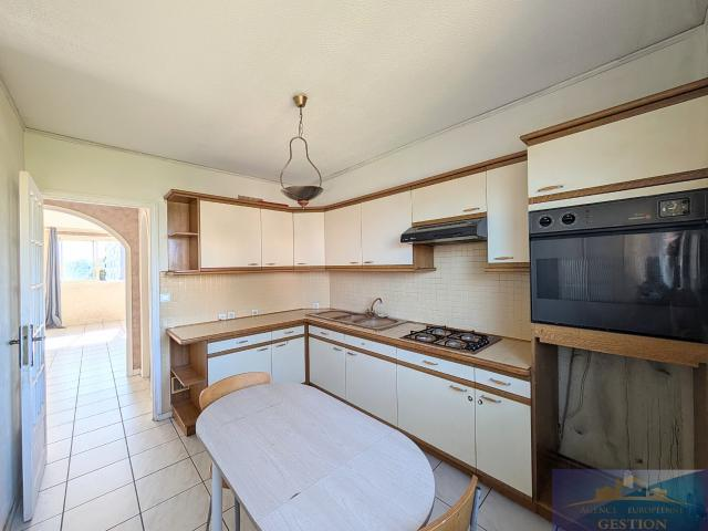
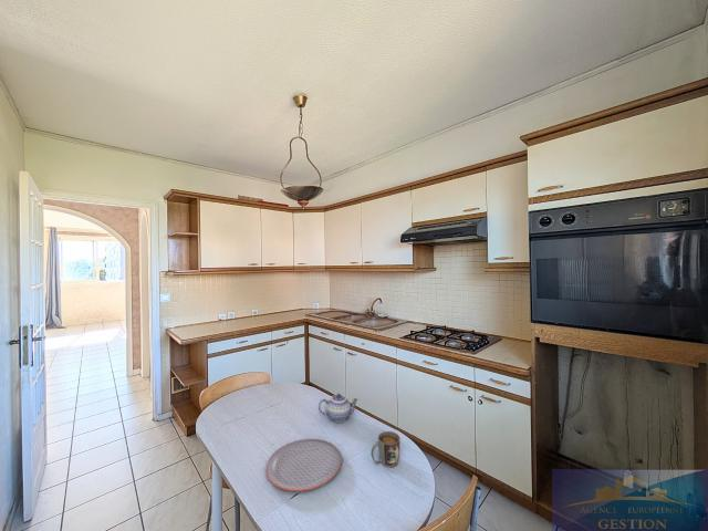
+ teapot (339, 405)
+ mug (385, 450)
+ plate (304, 464)
